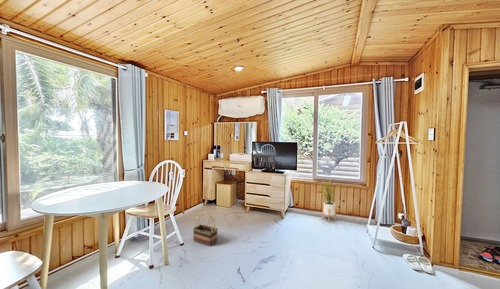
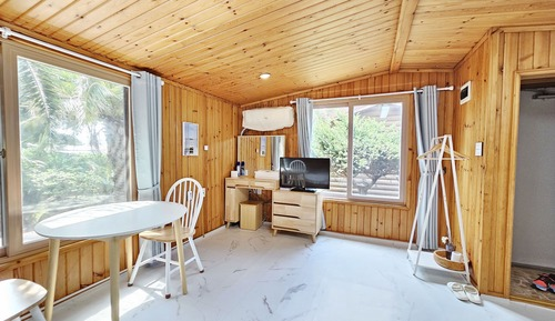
- house plant (329, 198)
- basket (205, 226)
